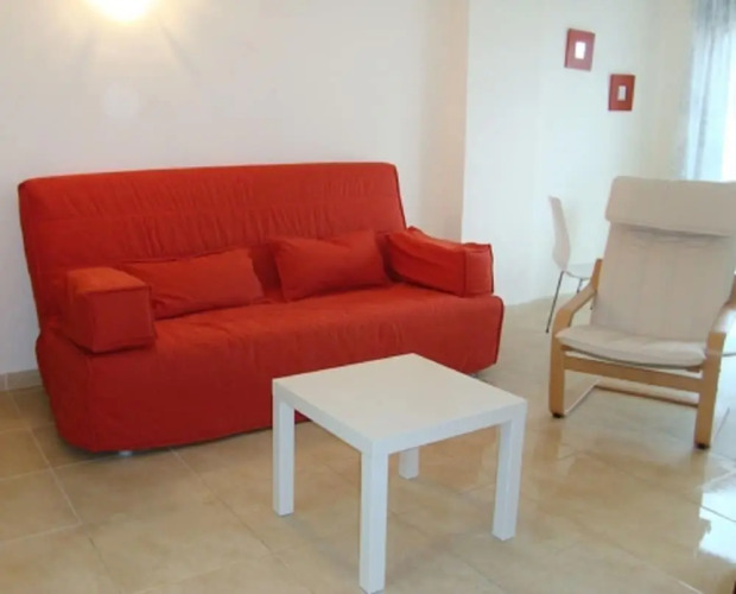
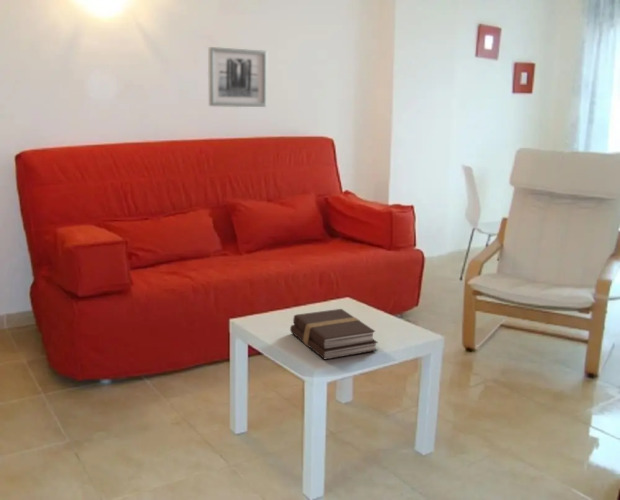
+ book (332, 332)
+ wall art (238, 78)
